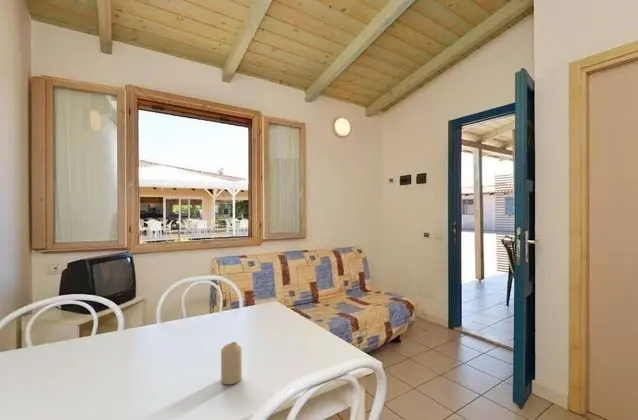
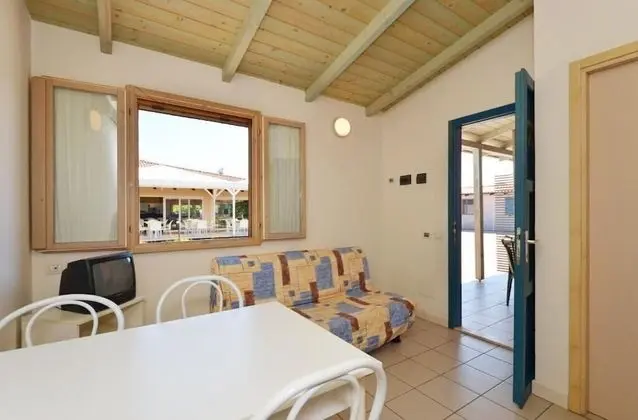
- candle (231, 361)
